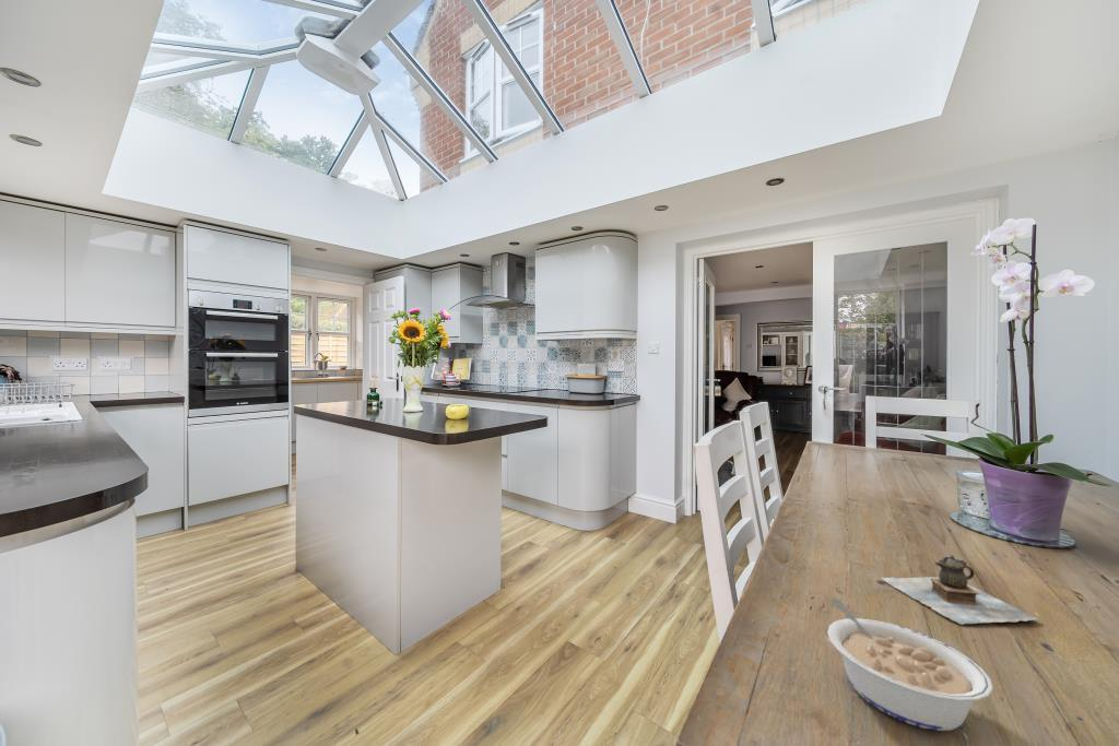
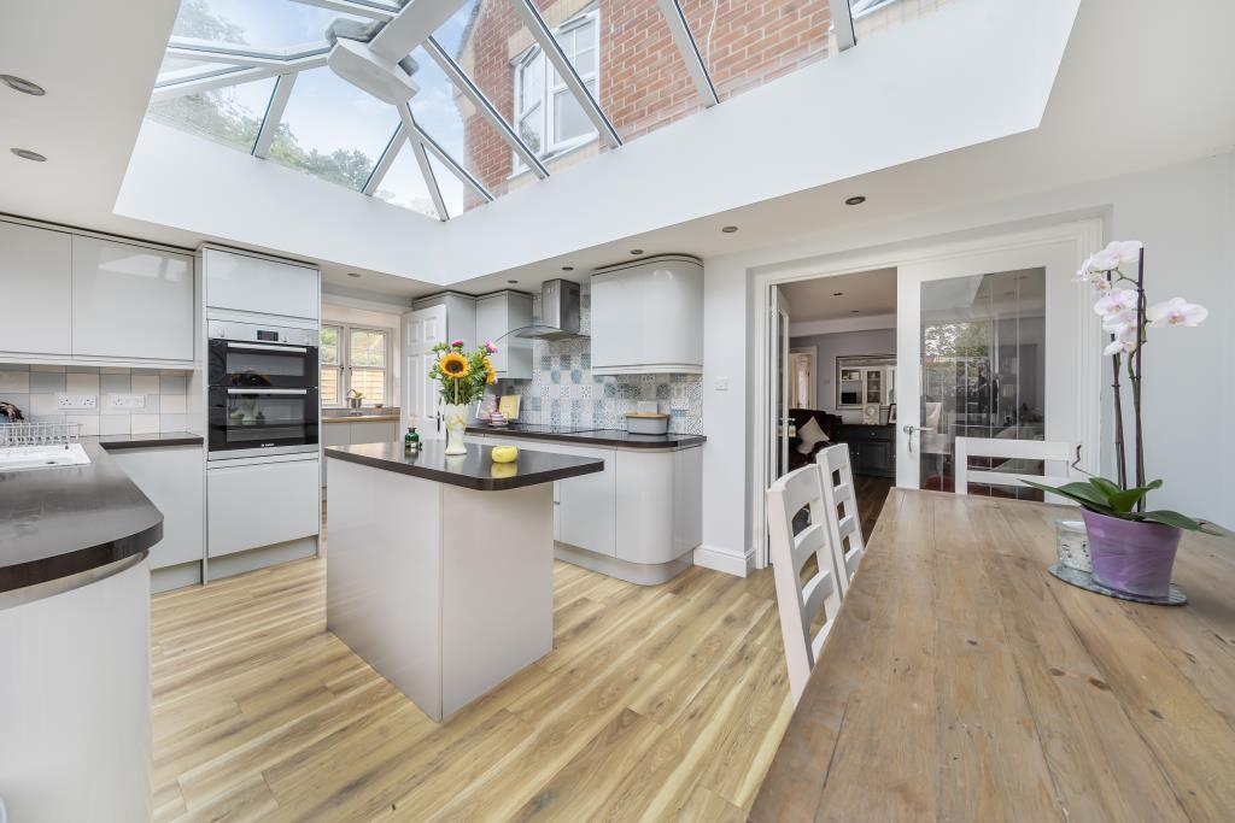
- teapot (952, 576)
- legume (895, 667)
